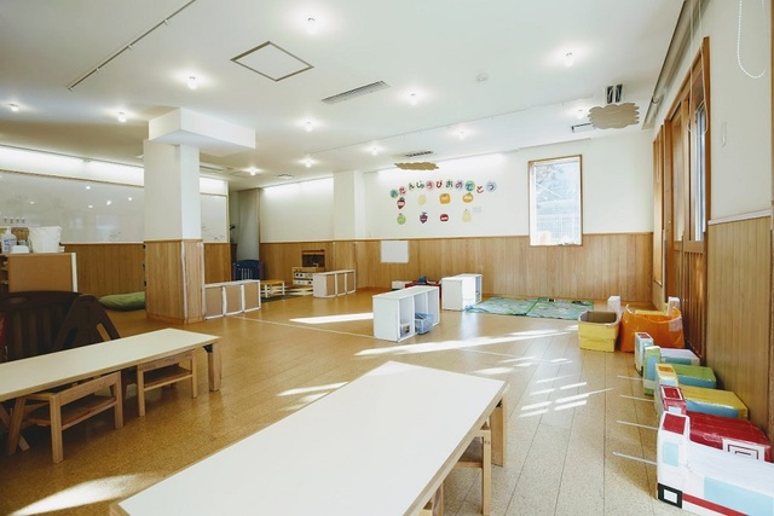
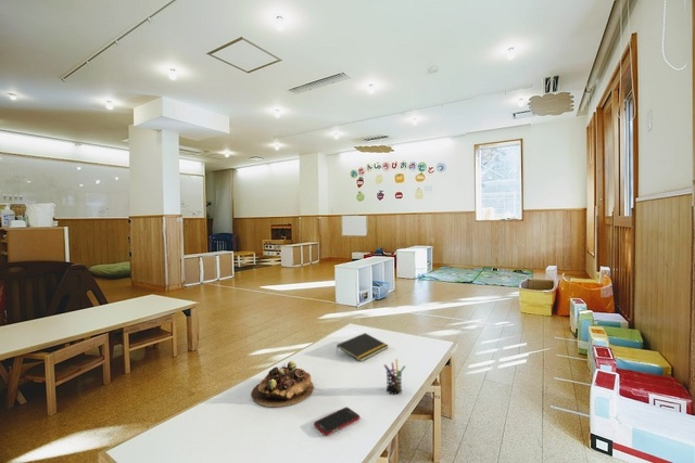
+ cell phone (337, 420)
+ succulent plant (282, 378)
+ notepad (363, 346)
+ pen holder (394, 375)
